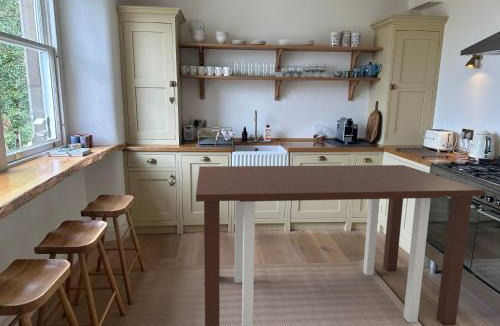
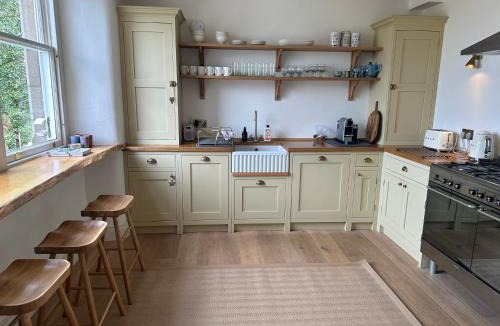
- dining table (319, 199)
